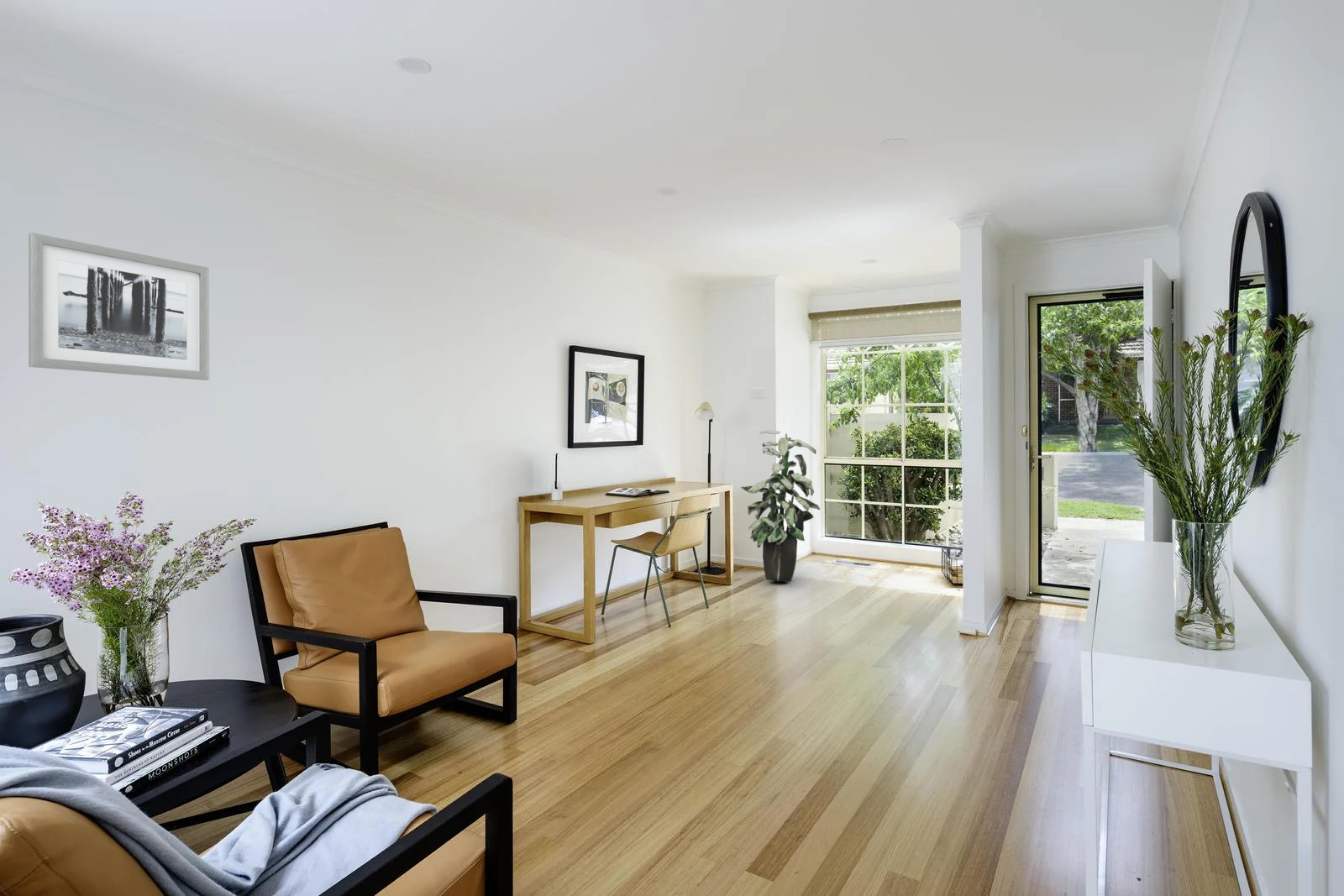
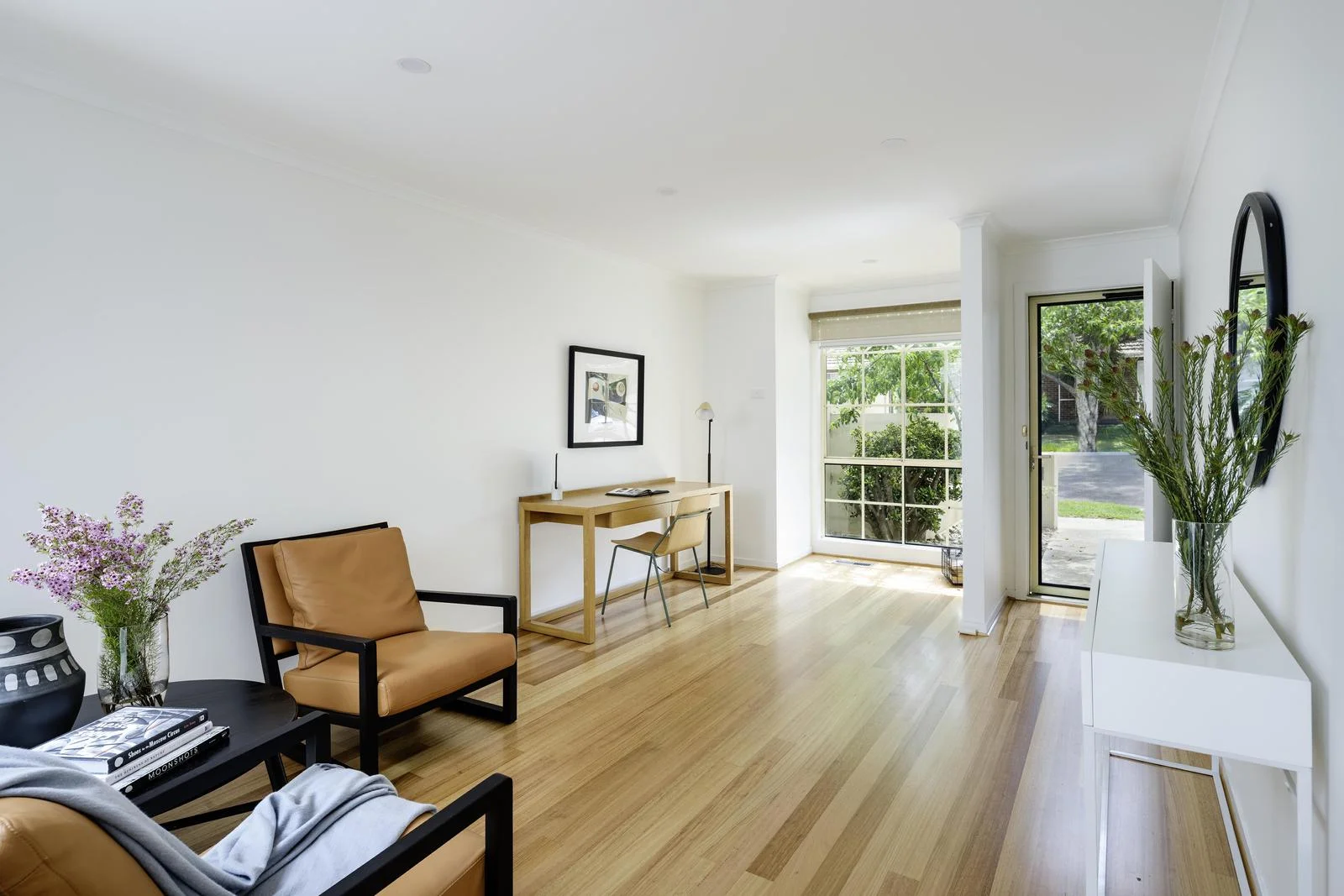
- indoor plant (778, 506)
- wall art (127, 312)
